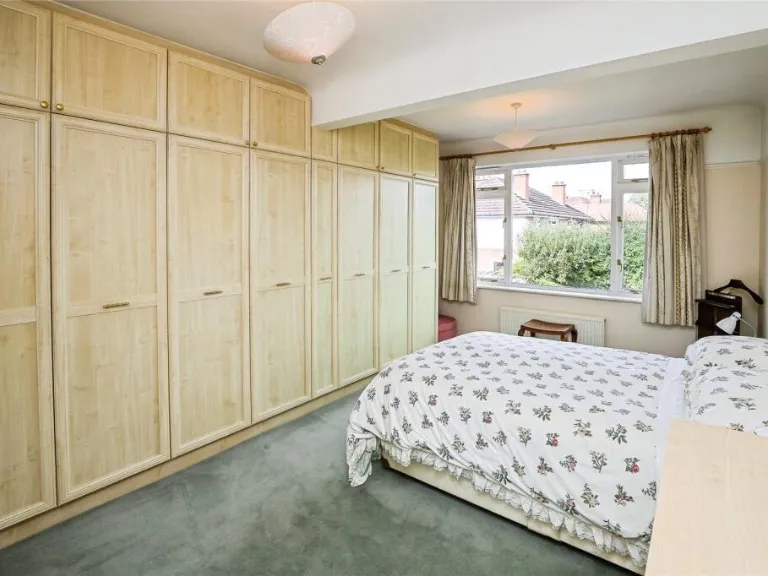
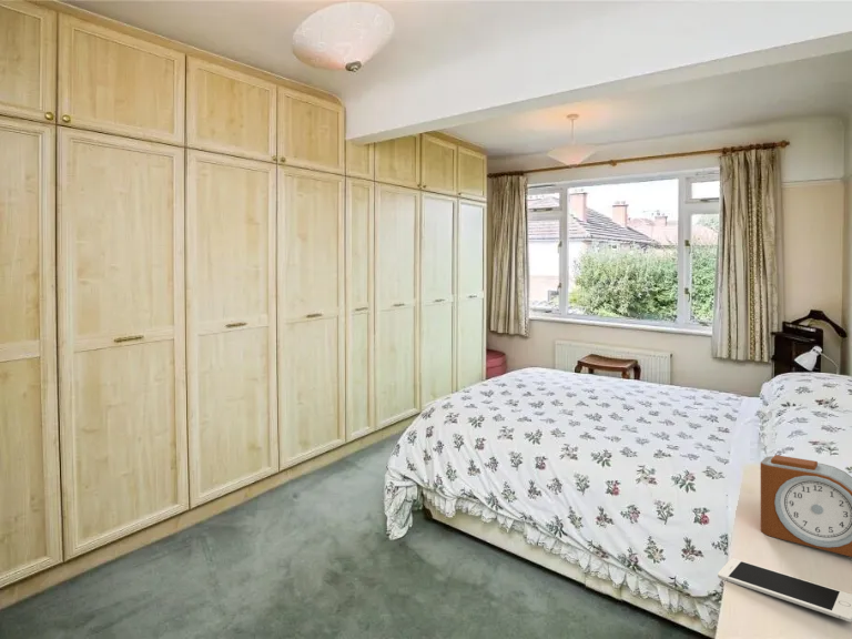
+ cell phone (784, 586)
+ alarm clock (812, 500)
